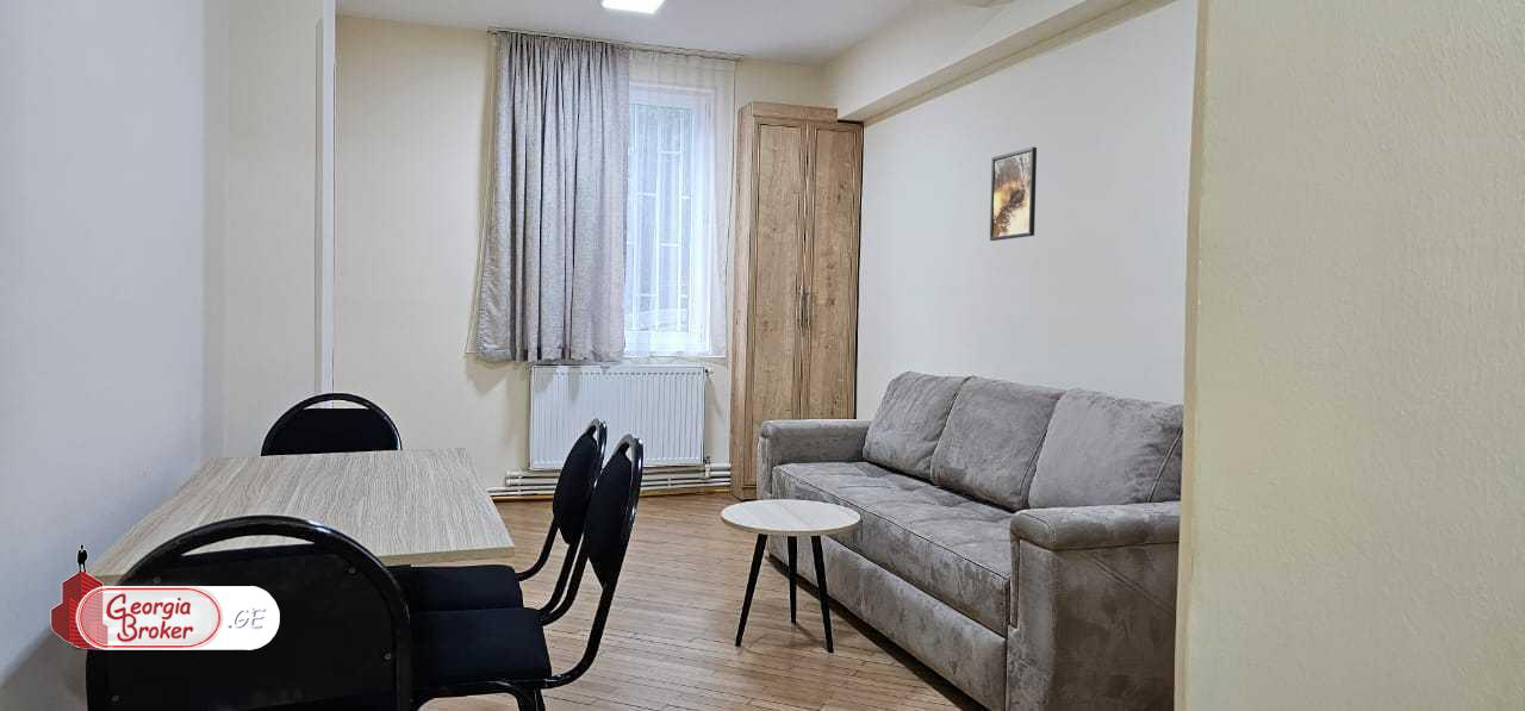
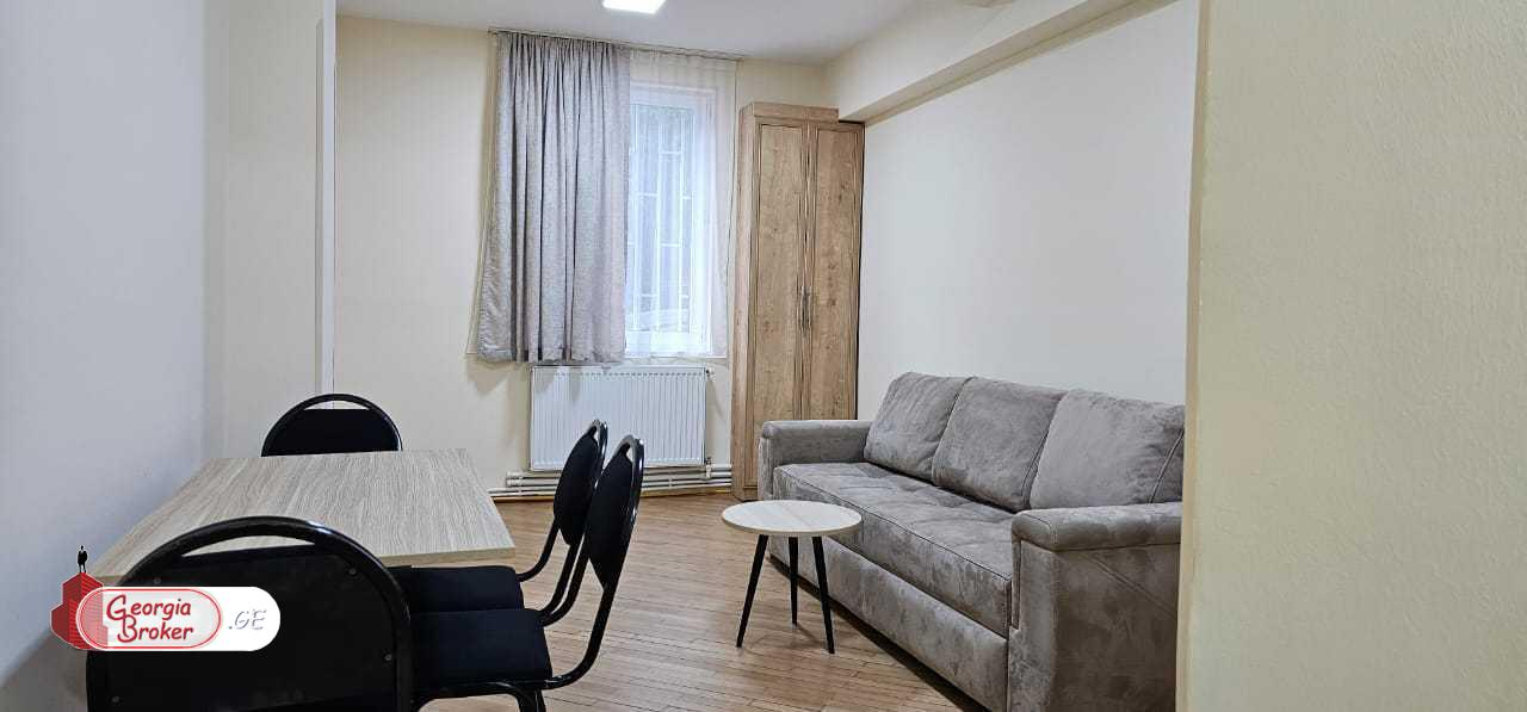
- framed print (1012, 195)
